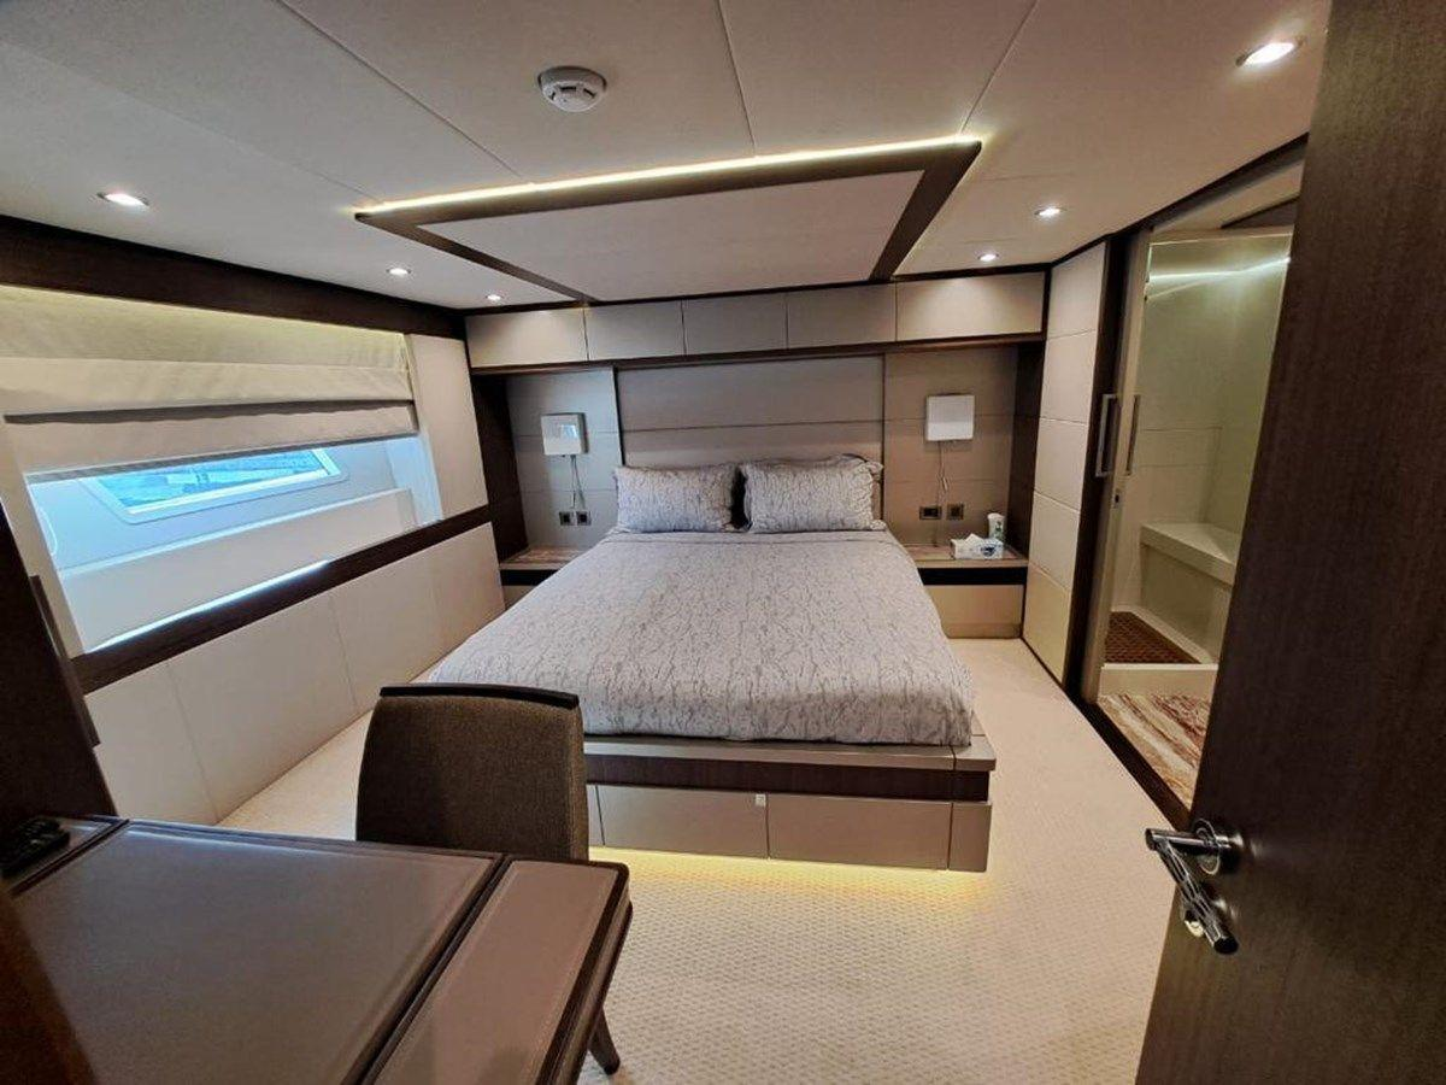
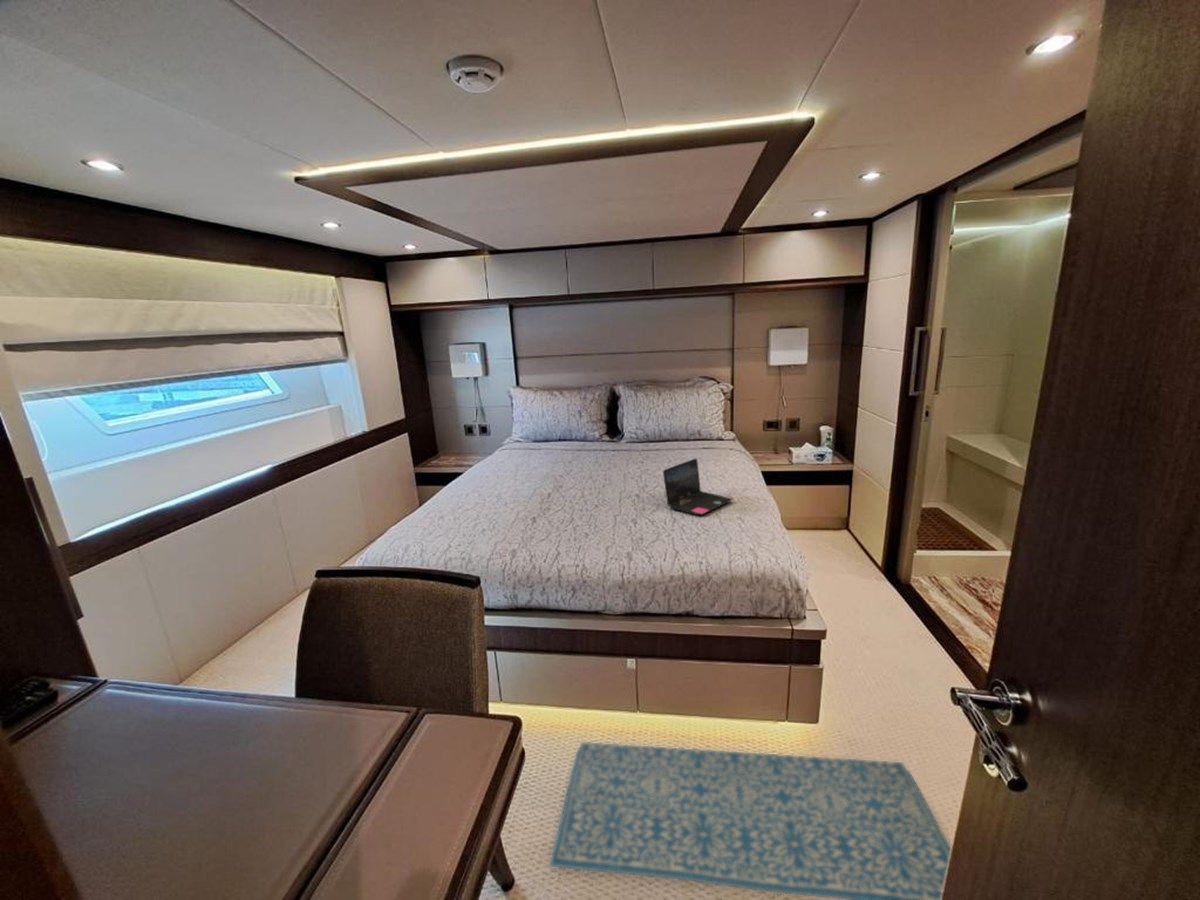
+ rug (741, 794)
+ laptop (698, 485)
